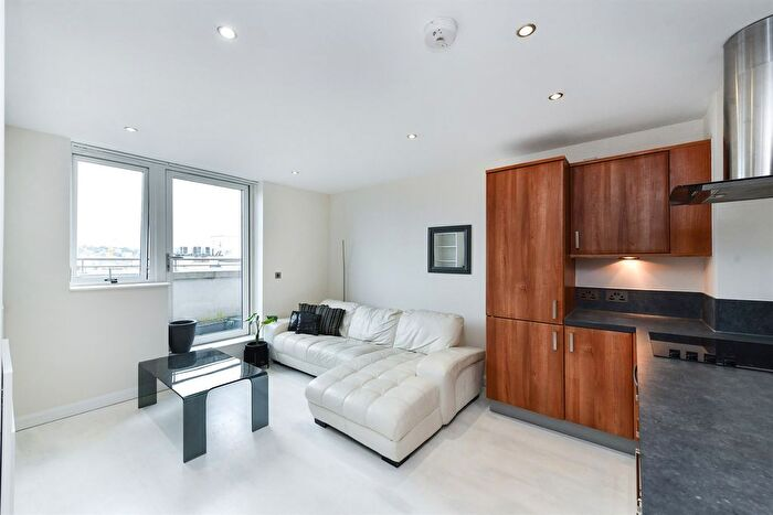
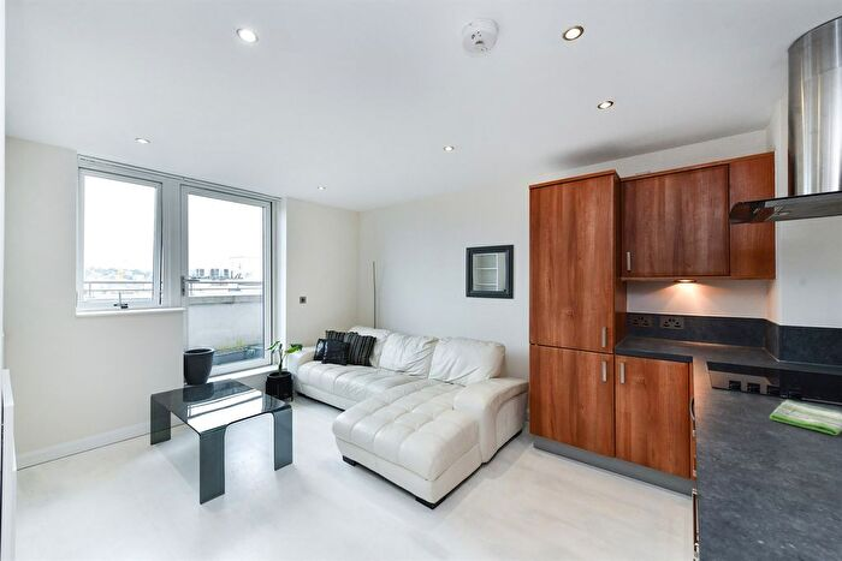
+ dish towel (808, 416)
